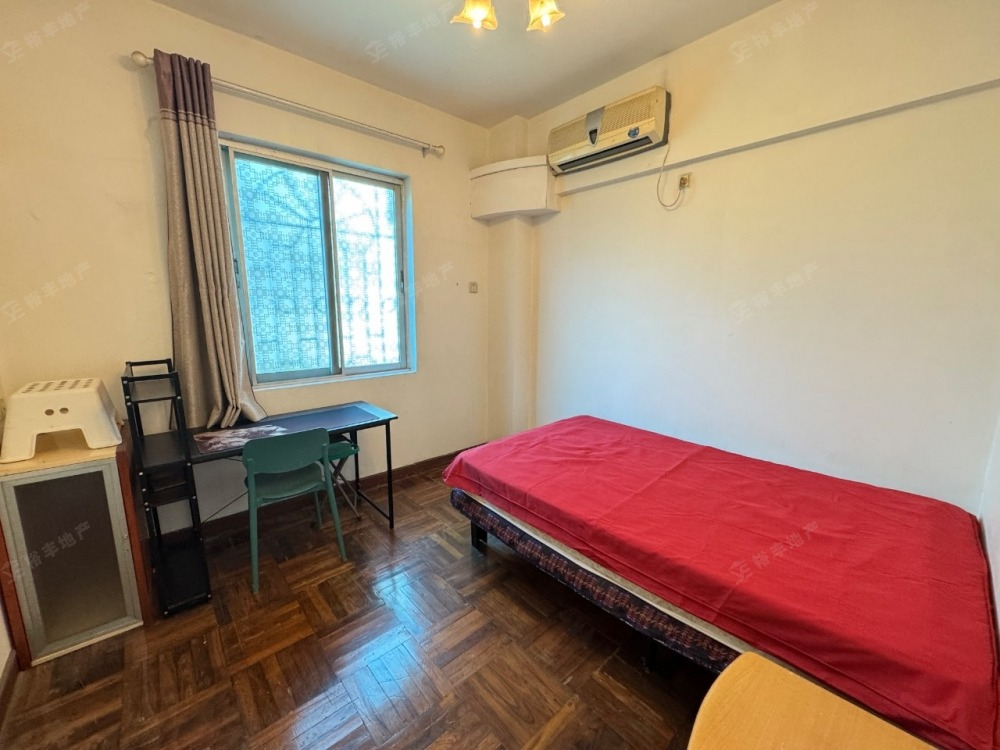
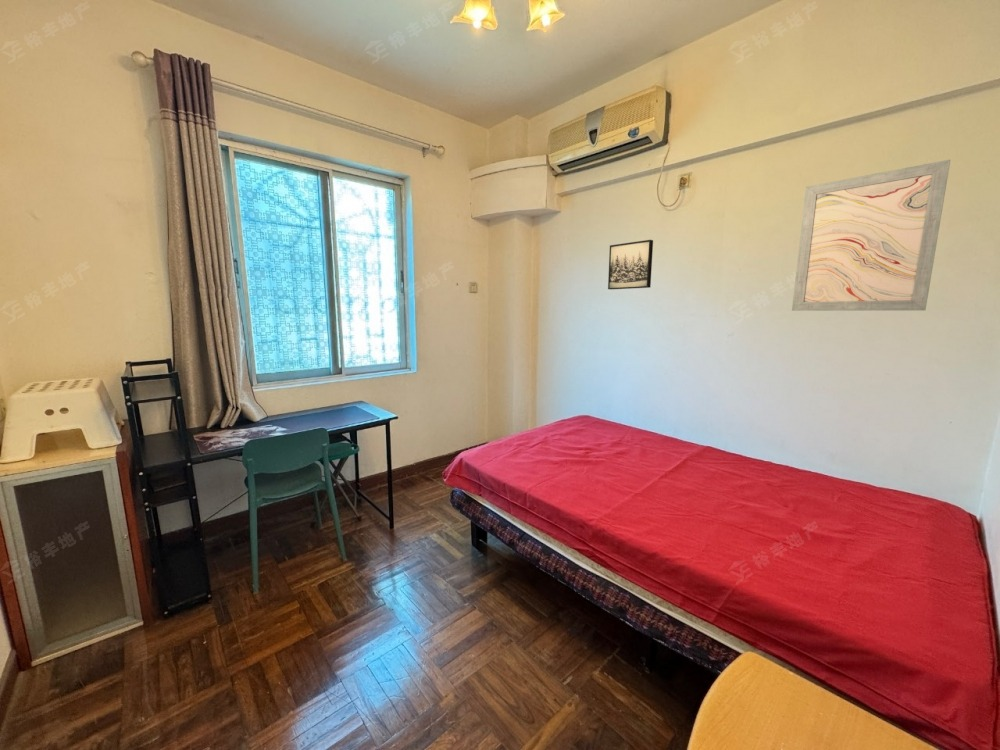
+ wall art (629, 265)
+ wall art (861, 244)
